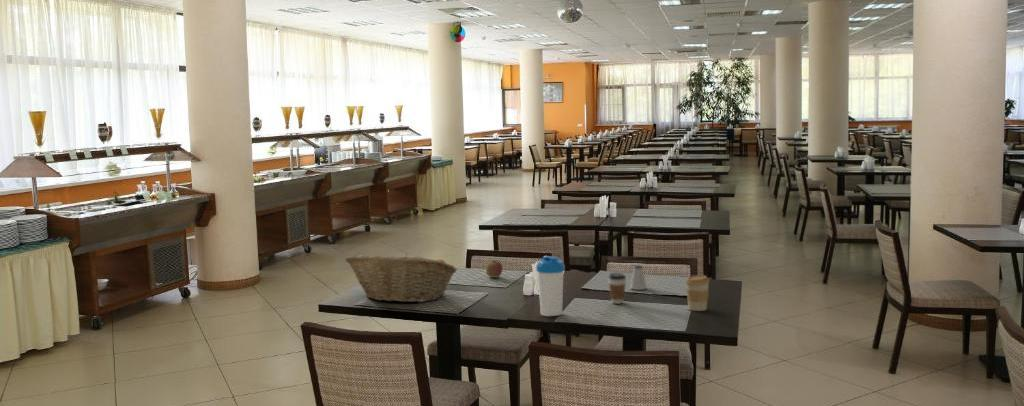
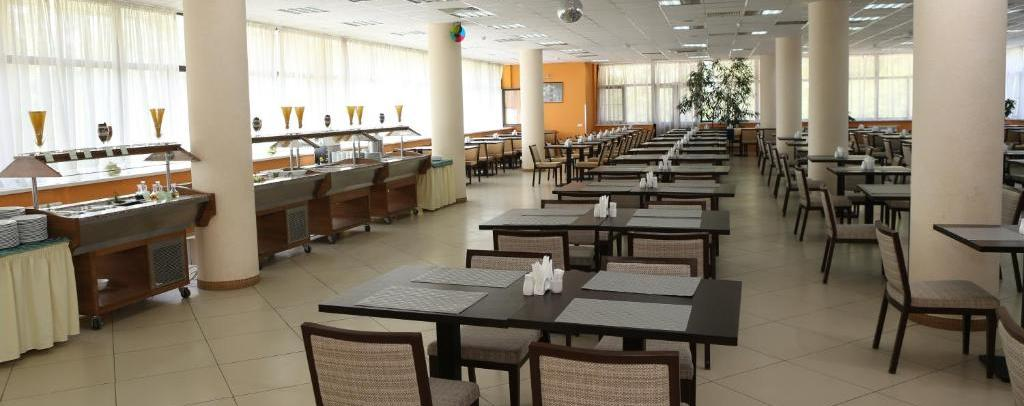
- apple (494, 268)
- water bottle (550, 285)
- saltshaker (638, 276)
- coffee cup (617, 288)
- coffee cup (697, 292)
- fruit basket (401, 273)
